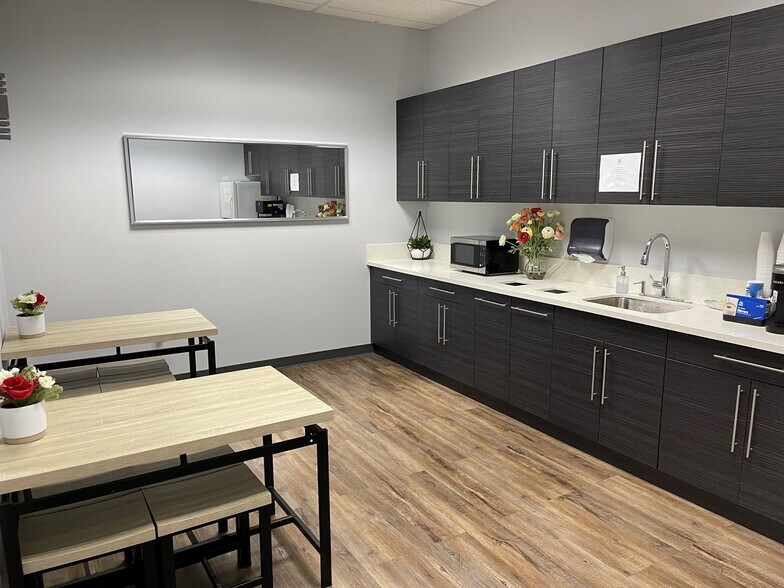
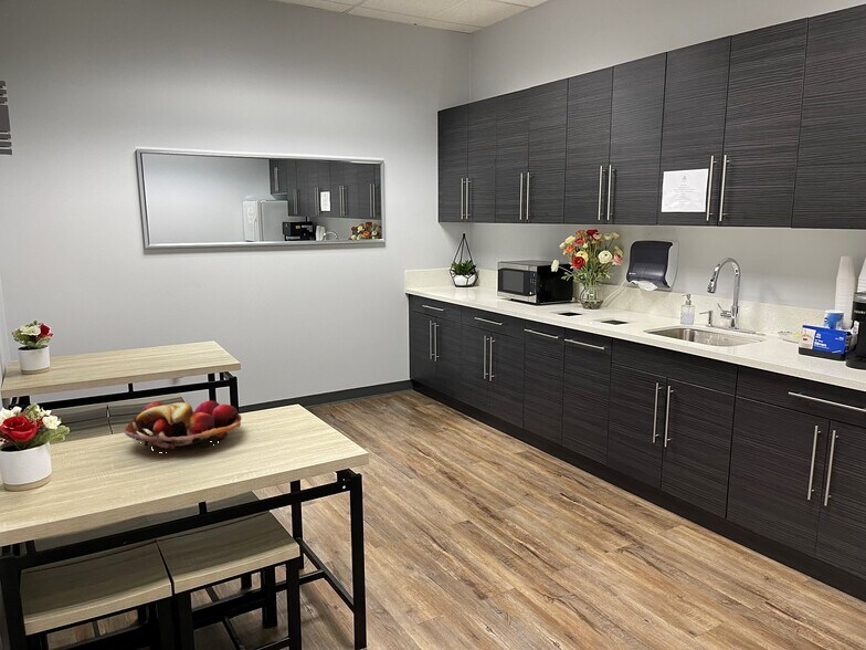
+ fruit basket (184, 421)
